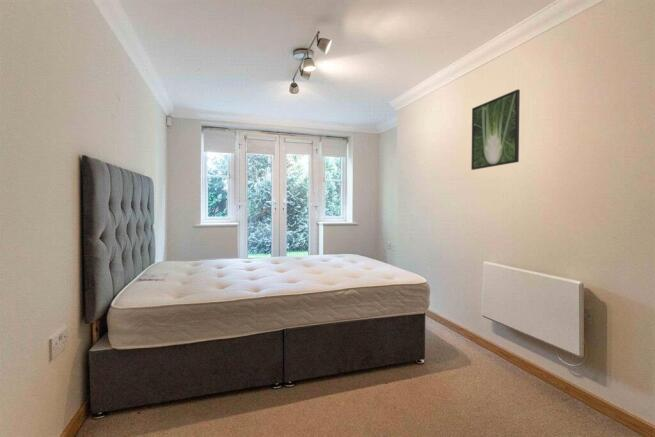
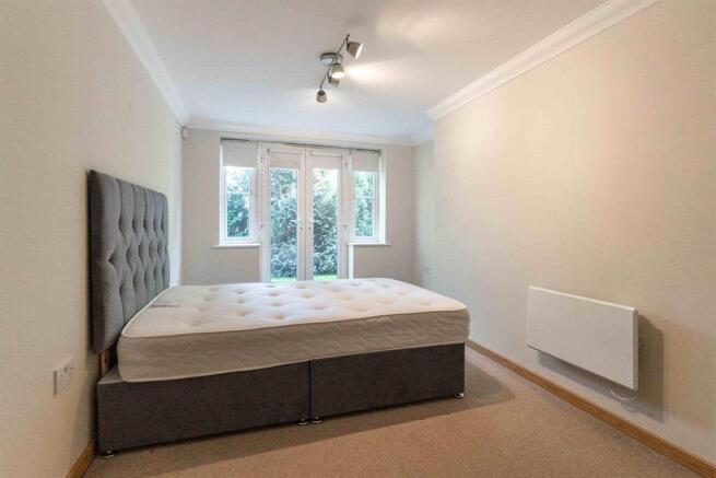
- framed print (493, 133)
